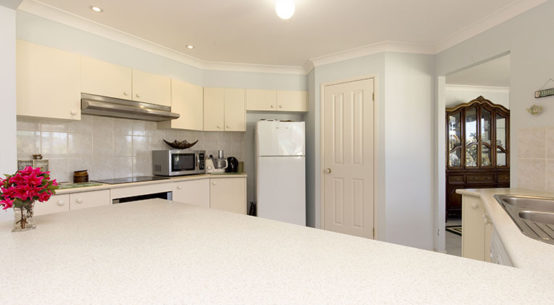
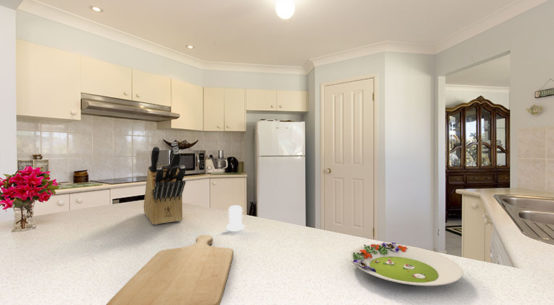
+ salad plate (402, 263)
+ salt shaker (235, 216)
+ knife block (163, 181)
+ chopping board (189, 263)
